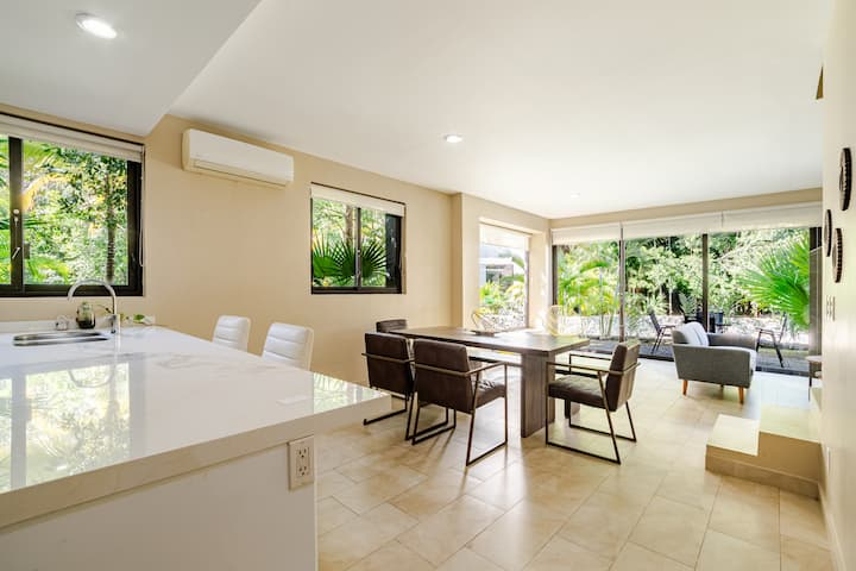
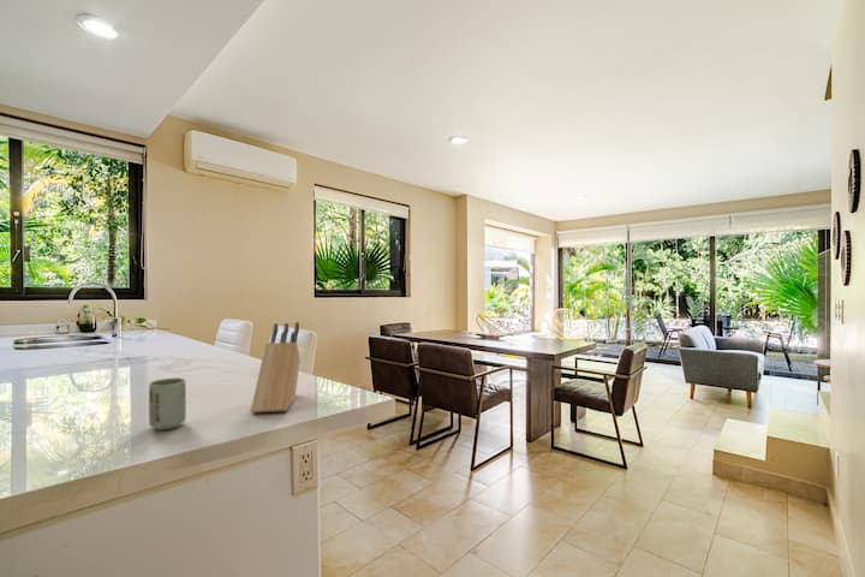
+ knife block (279, 362)
+ cup (167, 403)
